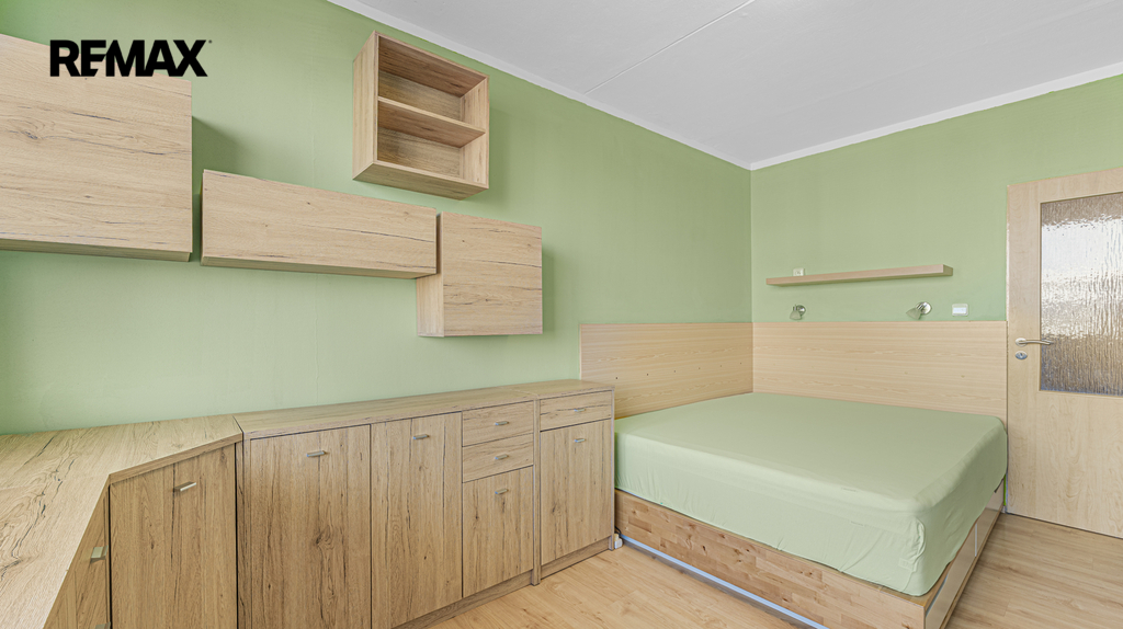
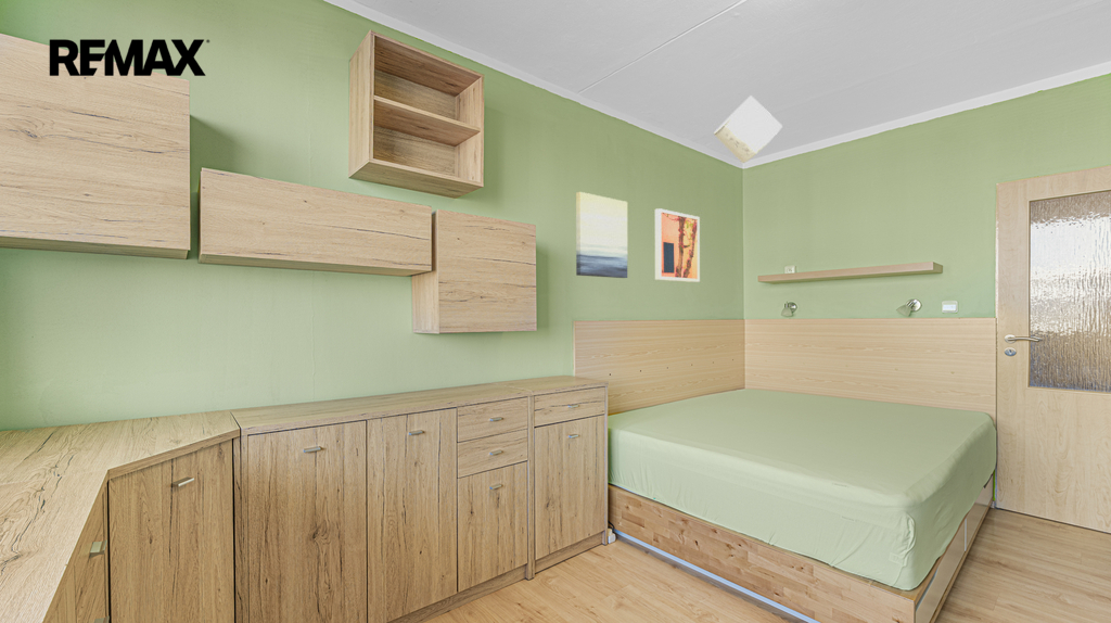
+ wall art (678, 246)
+ toilet paper roll (746, 129)
+ wall art (602, 237)
